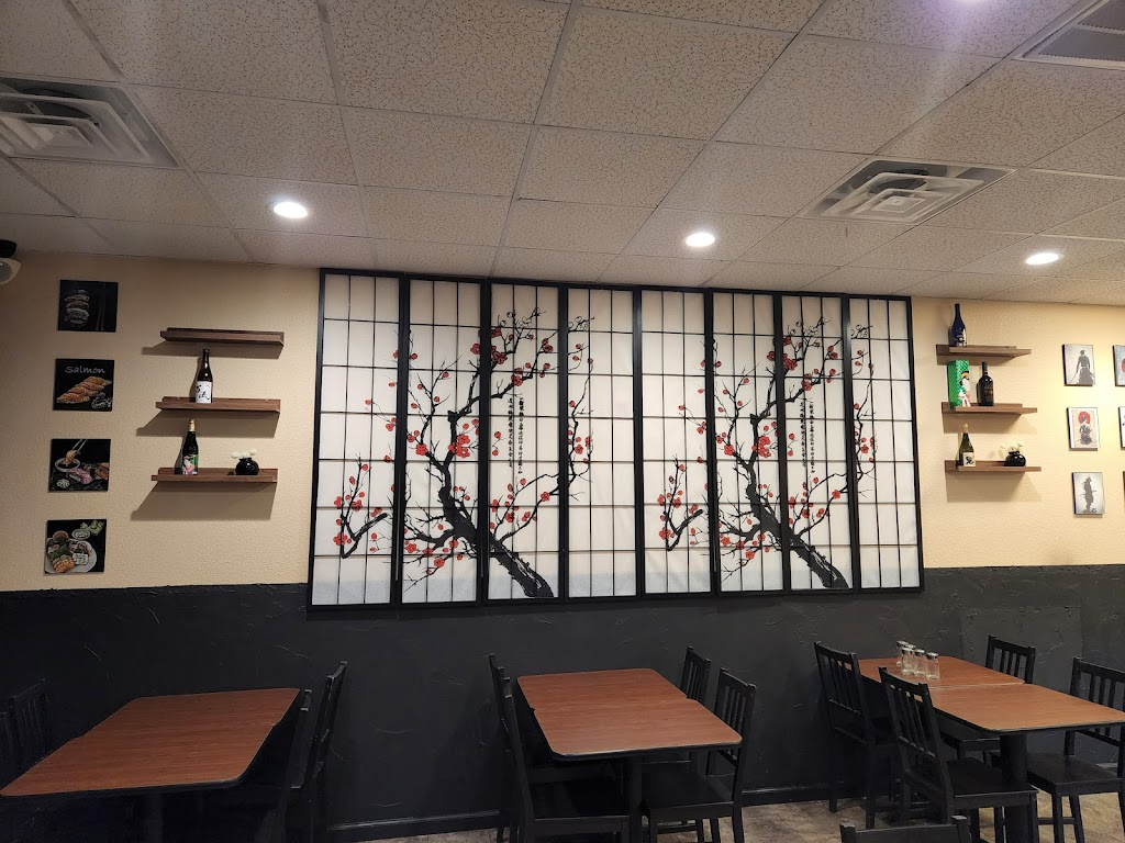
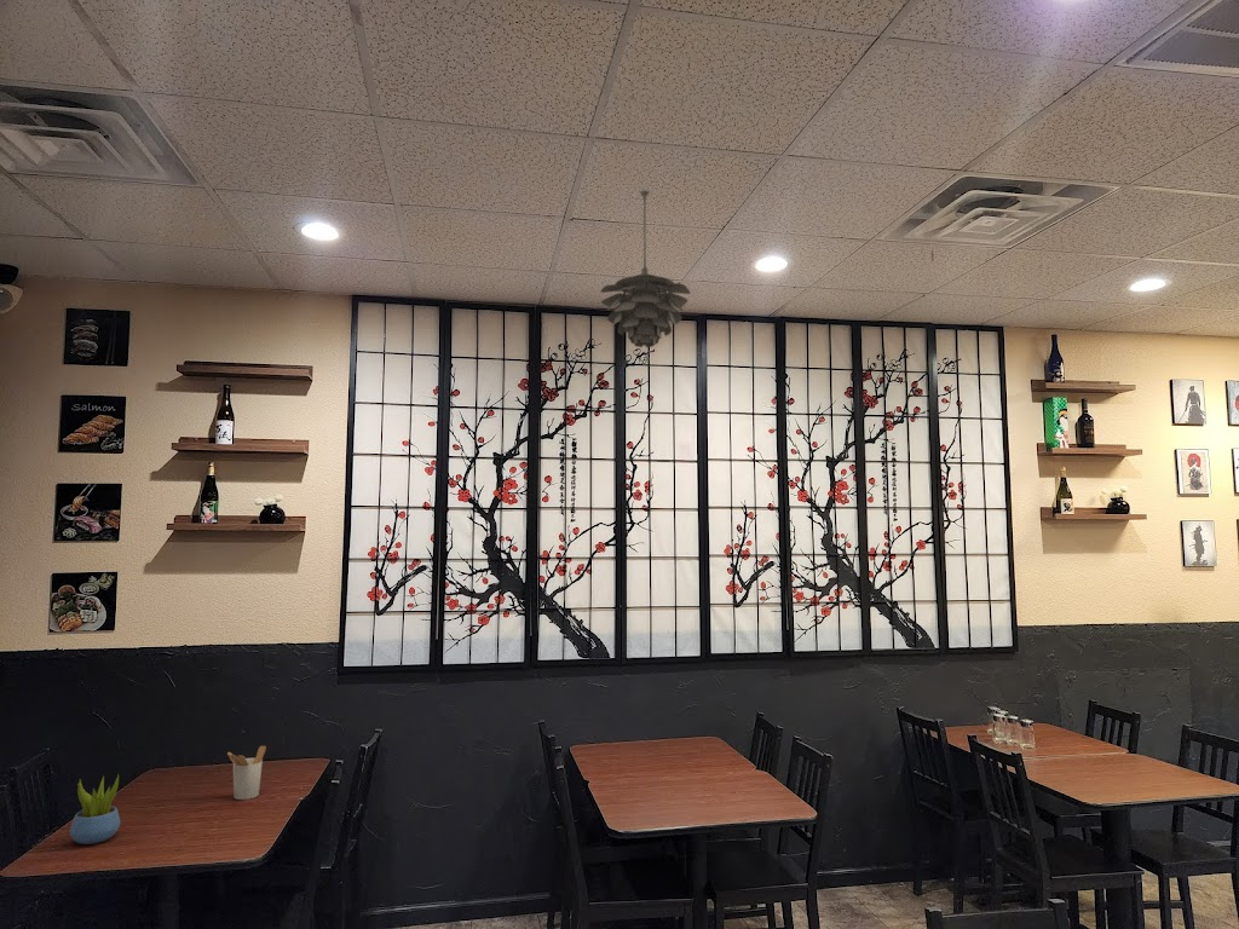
+ pendant light (645, 267)
+ utensil holder (243, 772)
+ succulent plant (96, 806)
